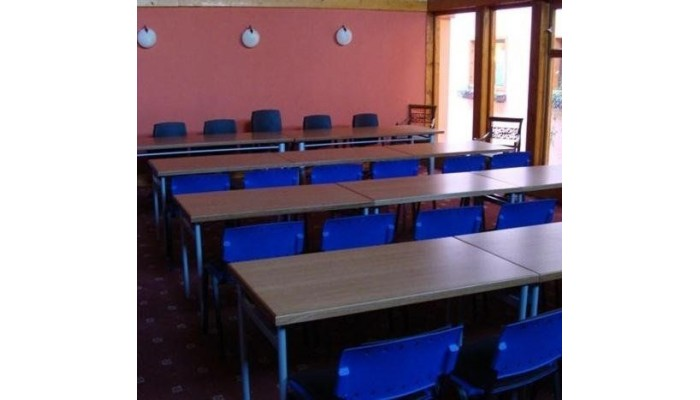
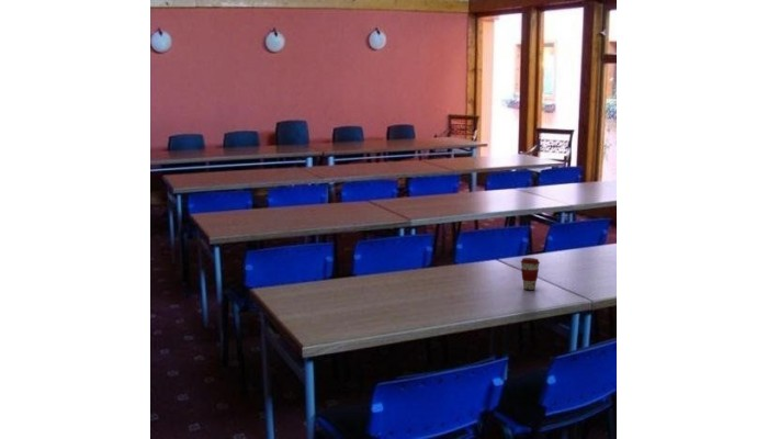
+ coffee cup (529, 273)
